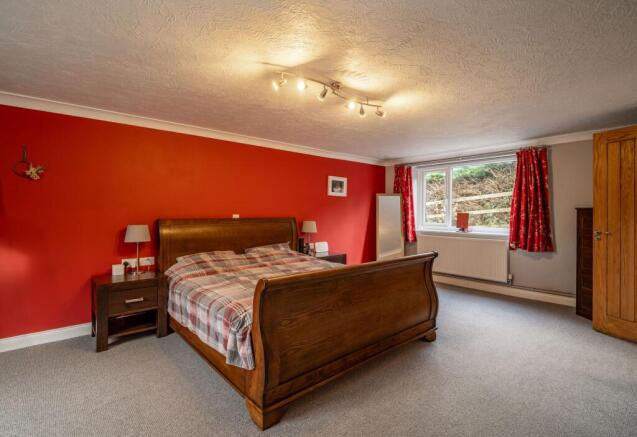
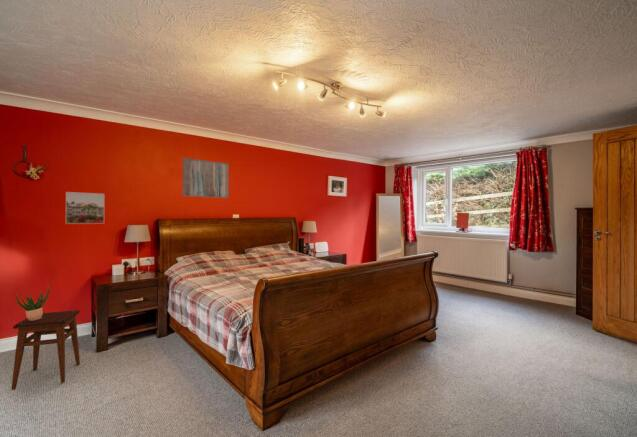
+ wall art (206, 179)
+ potted plant (36, 303)
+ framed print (85, 208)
+ stool (48, 343)
